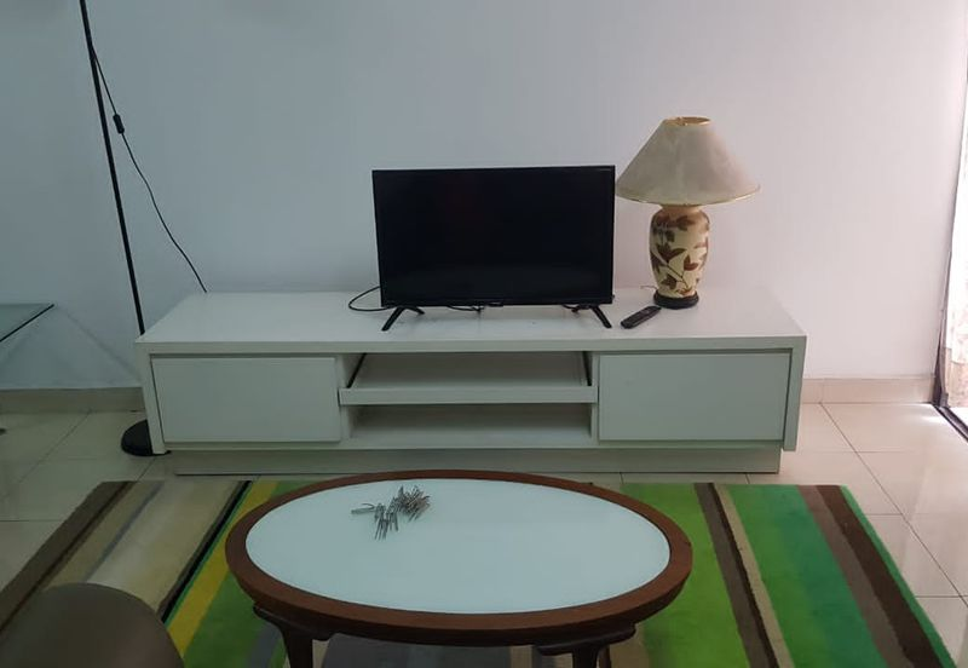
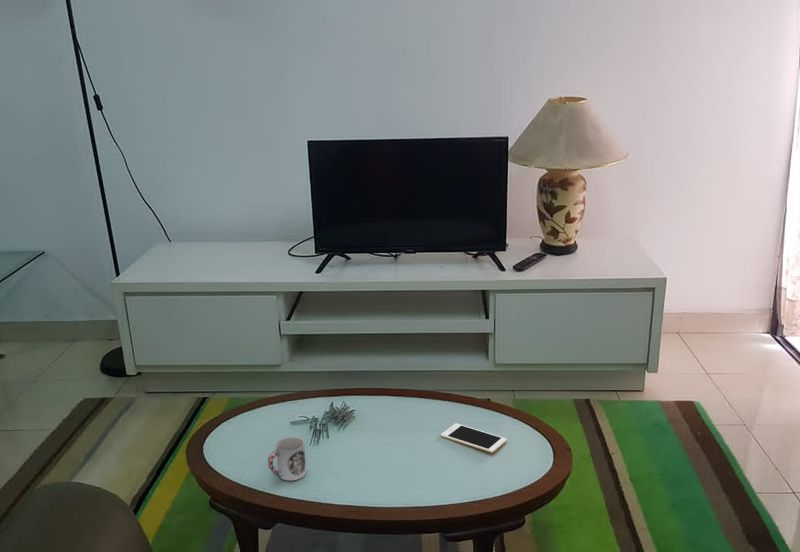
+ cup (286, 460)
+ cell phone (473, 437)
